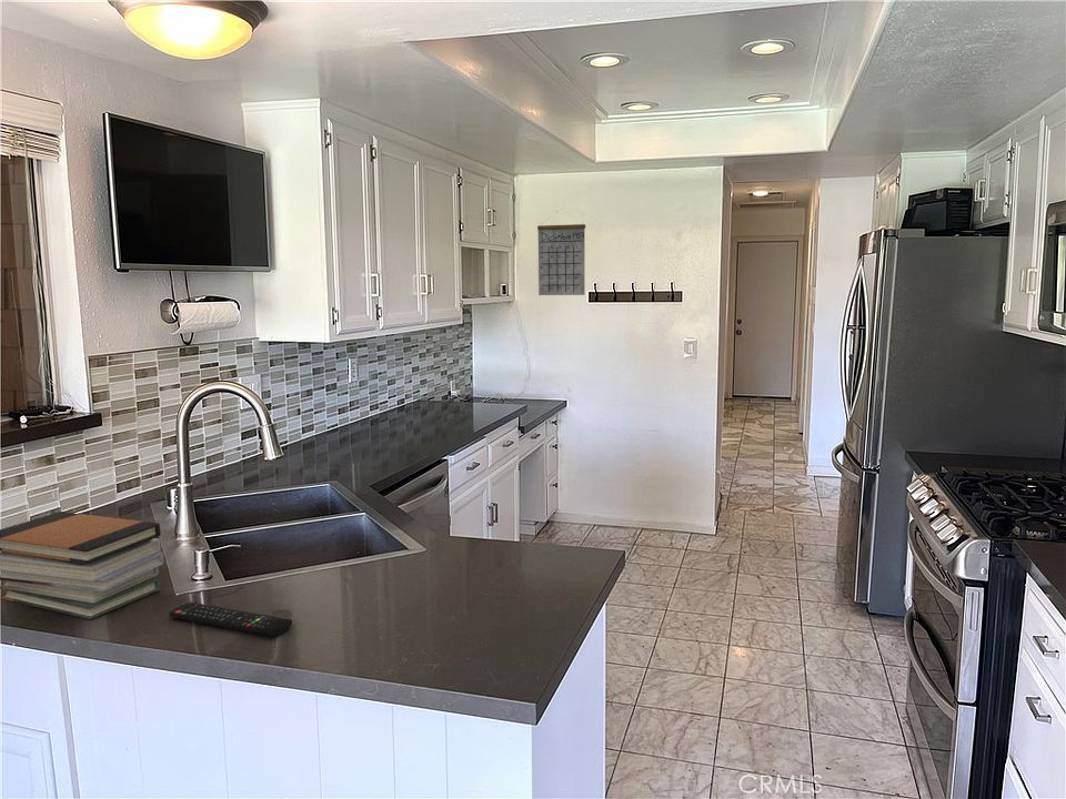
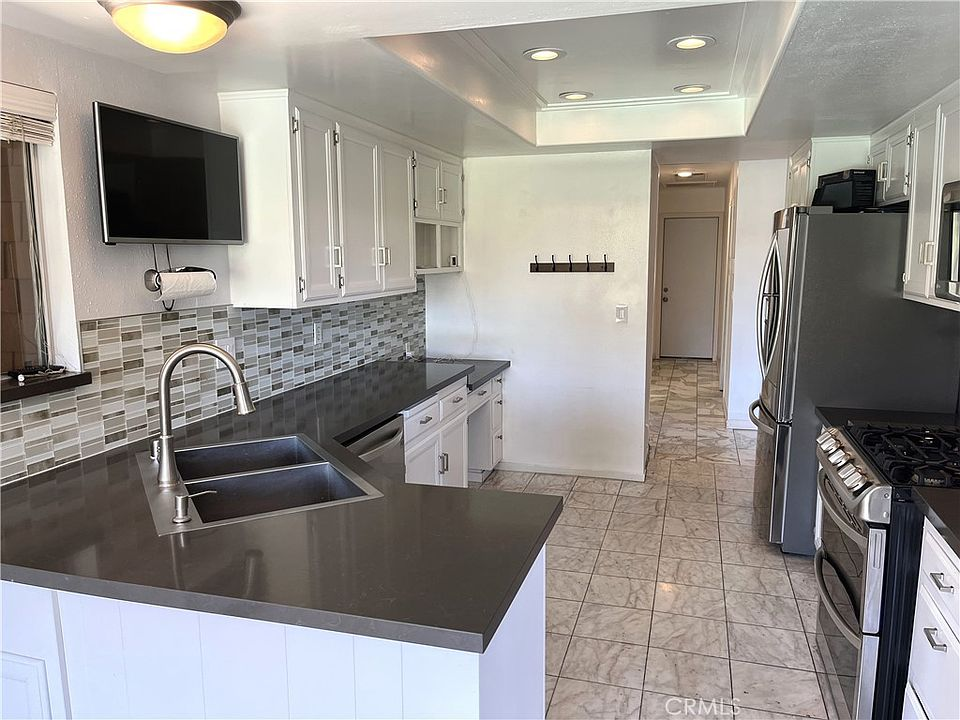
- book stack (78, 562)
- calendar (561, 252)
- remote control (229, 619)
